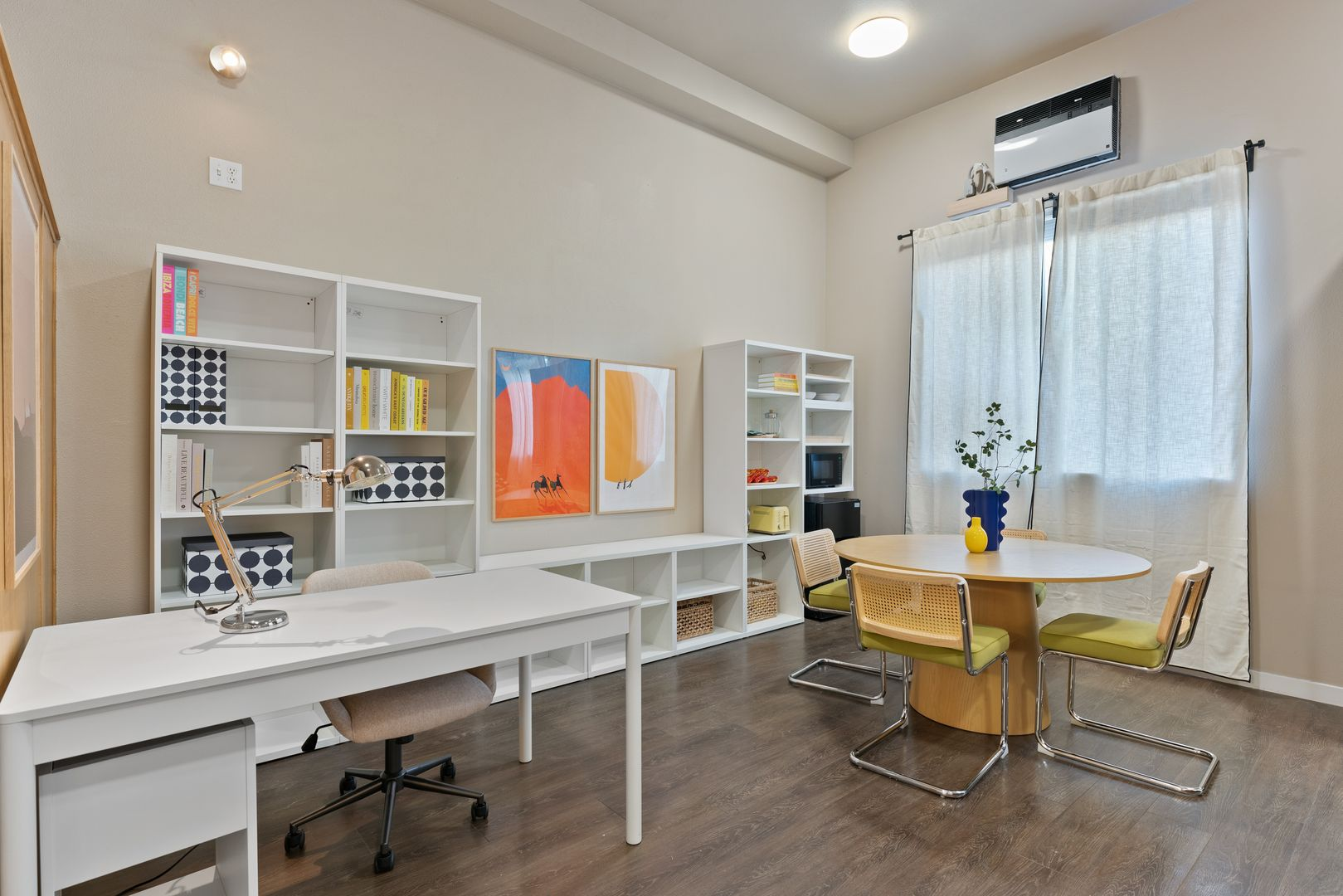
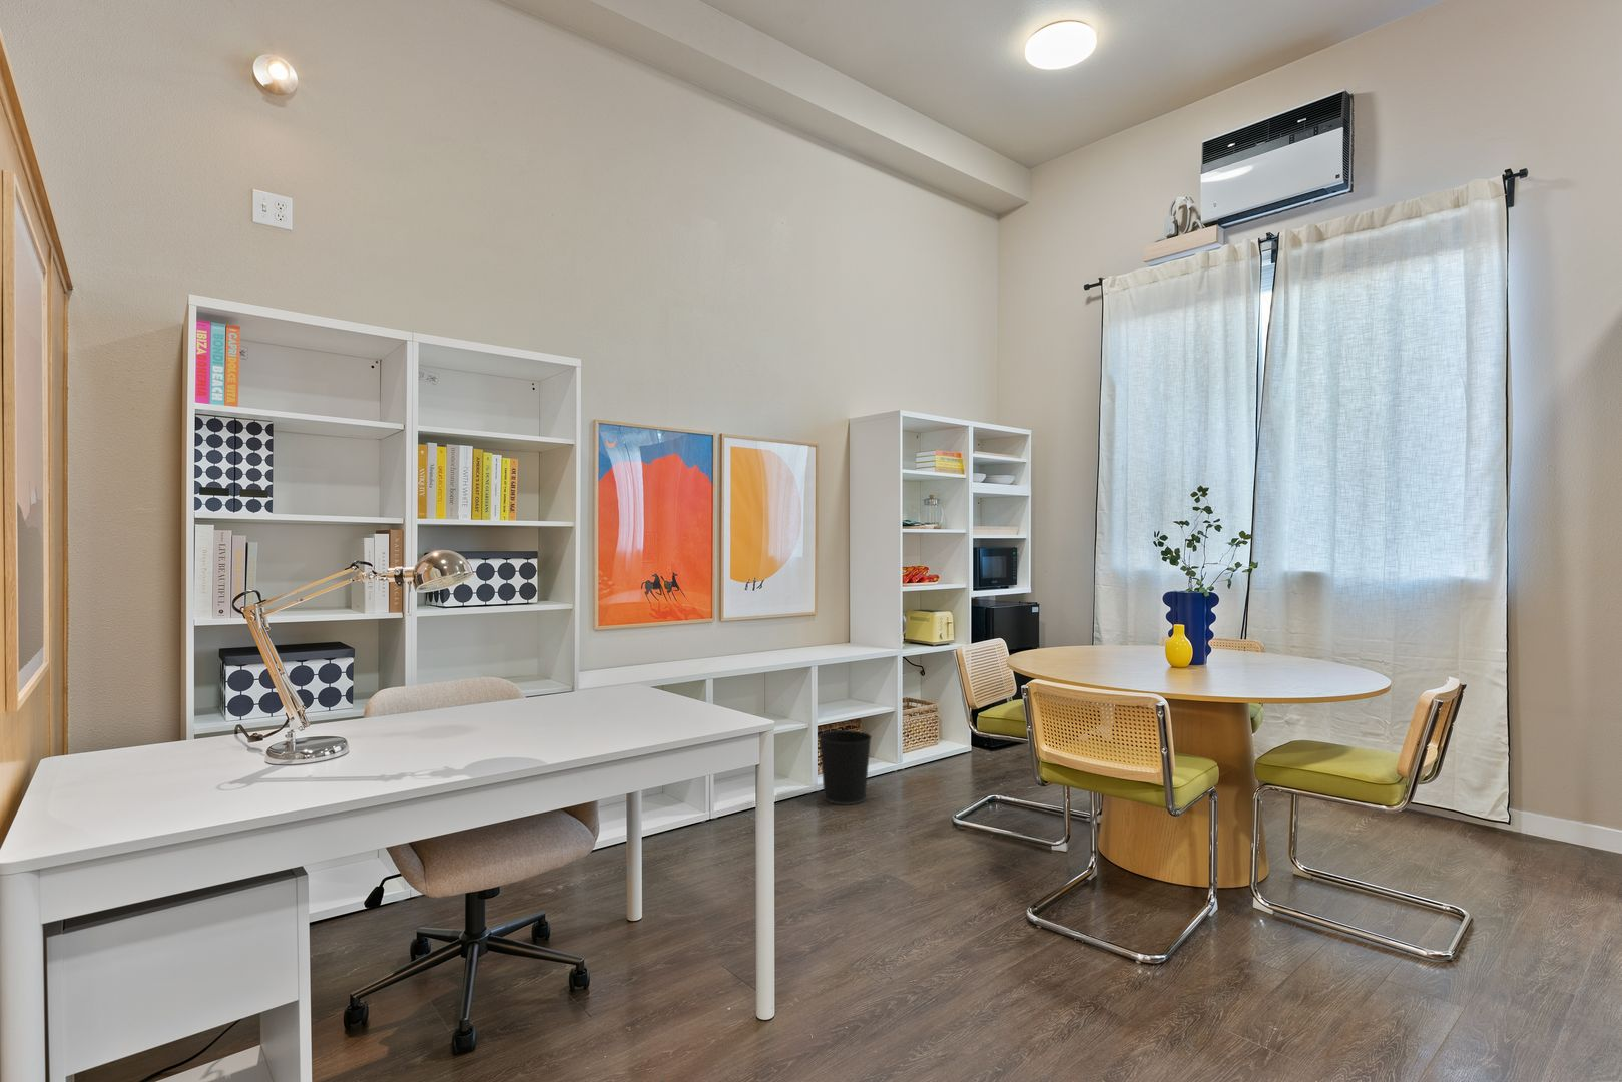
+ wastebasket (844, 767)
